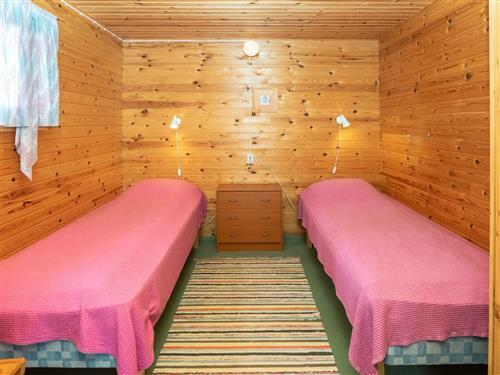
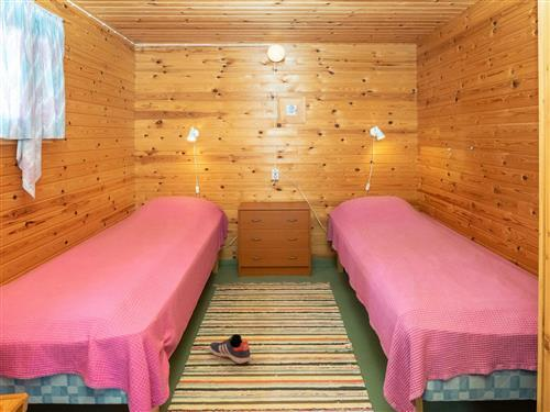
+ sneaker (230, 344)
